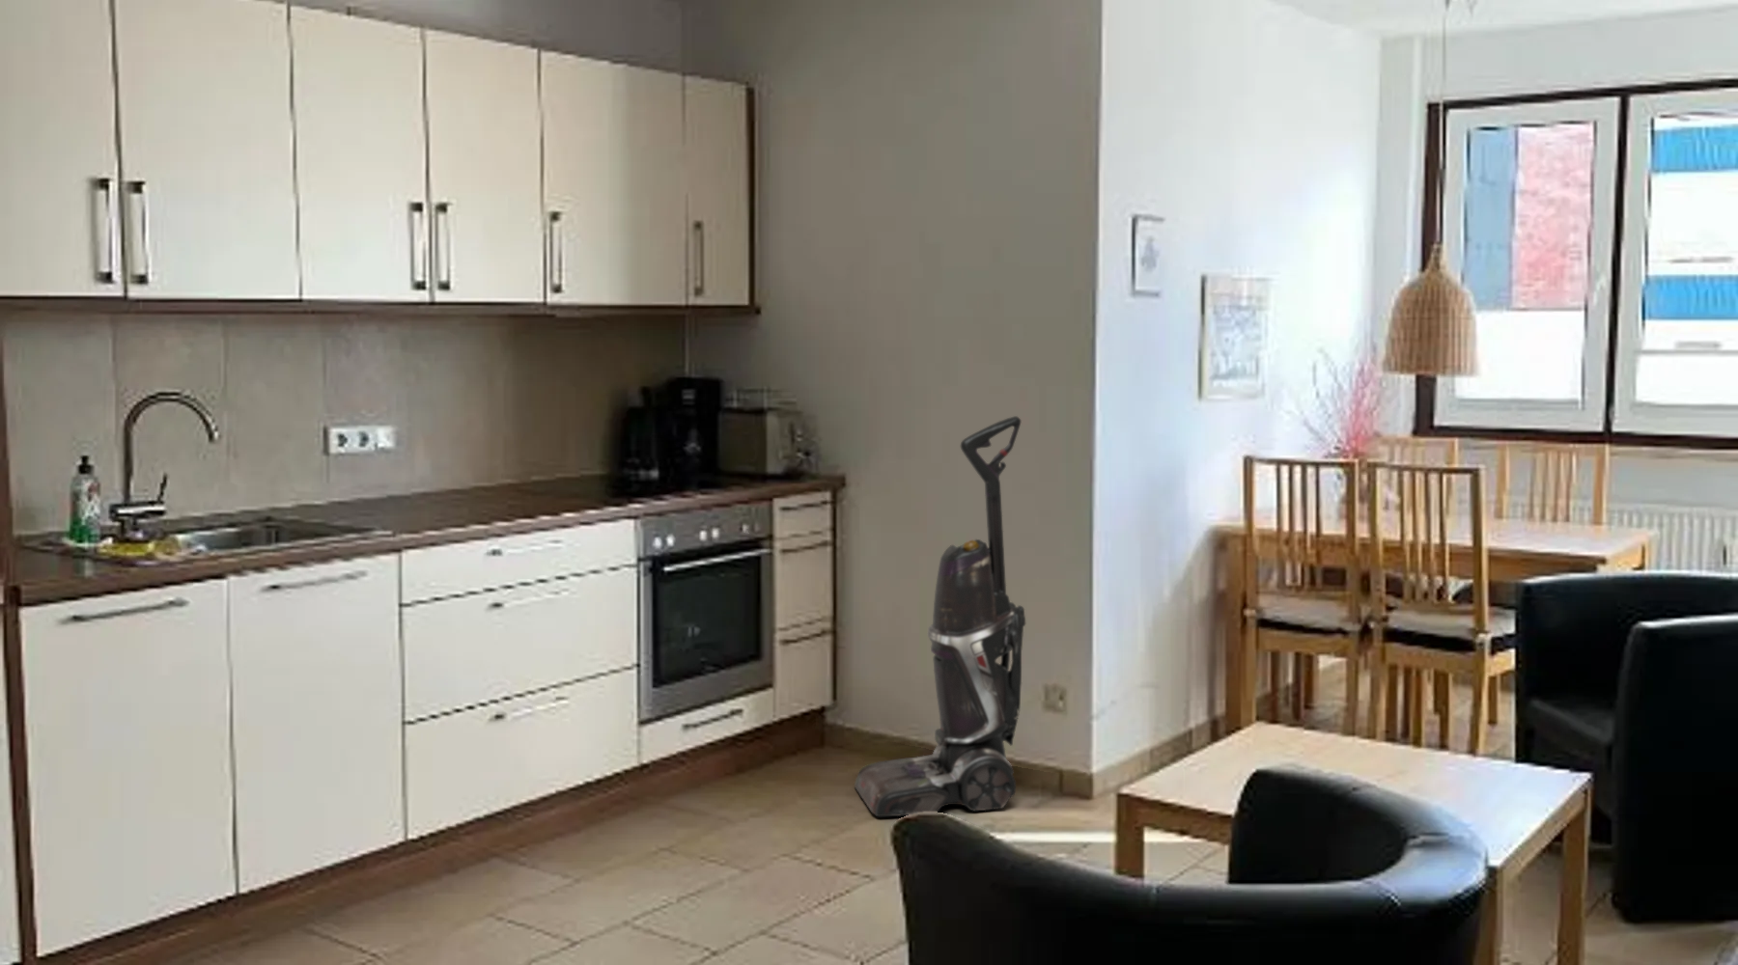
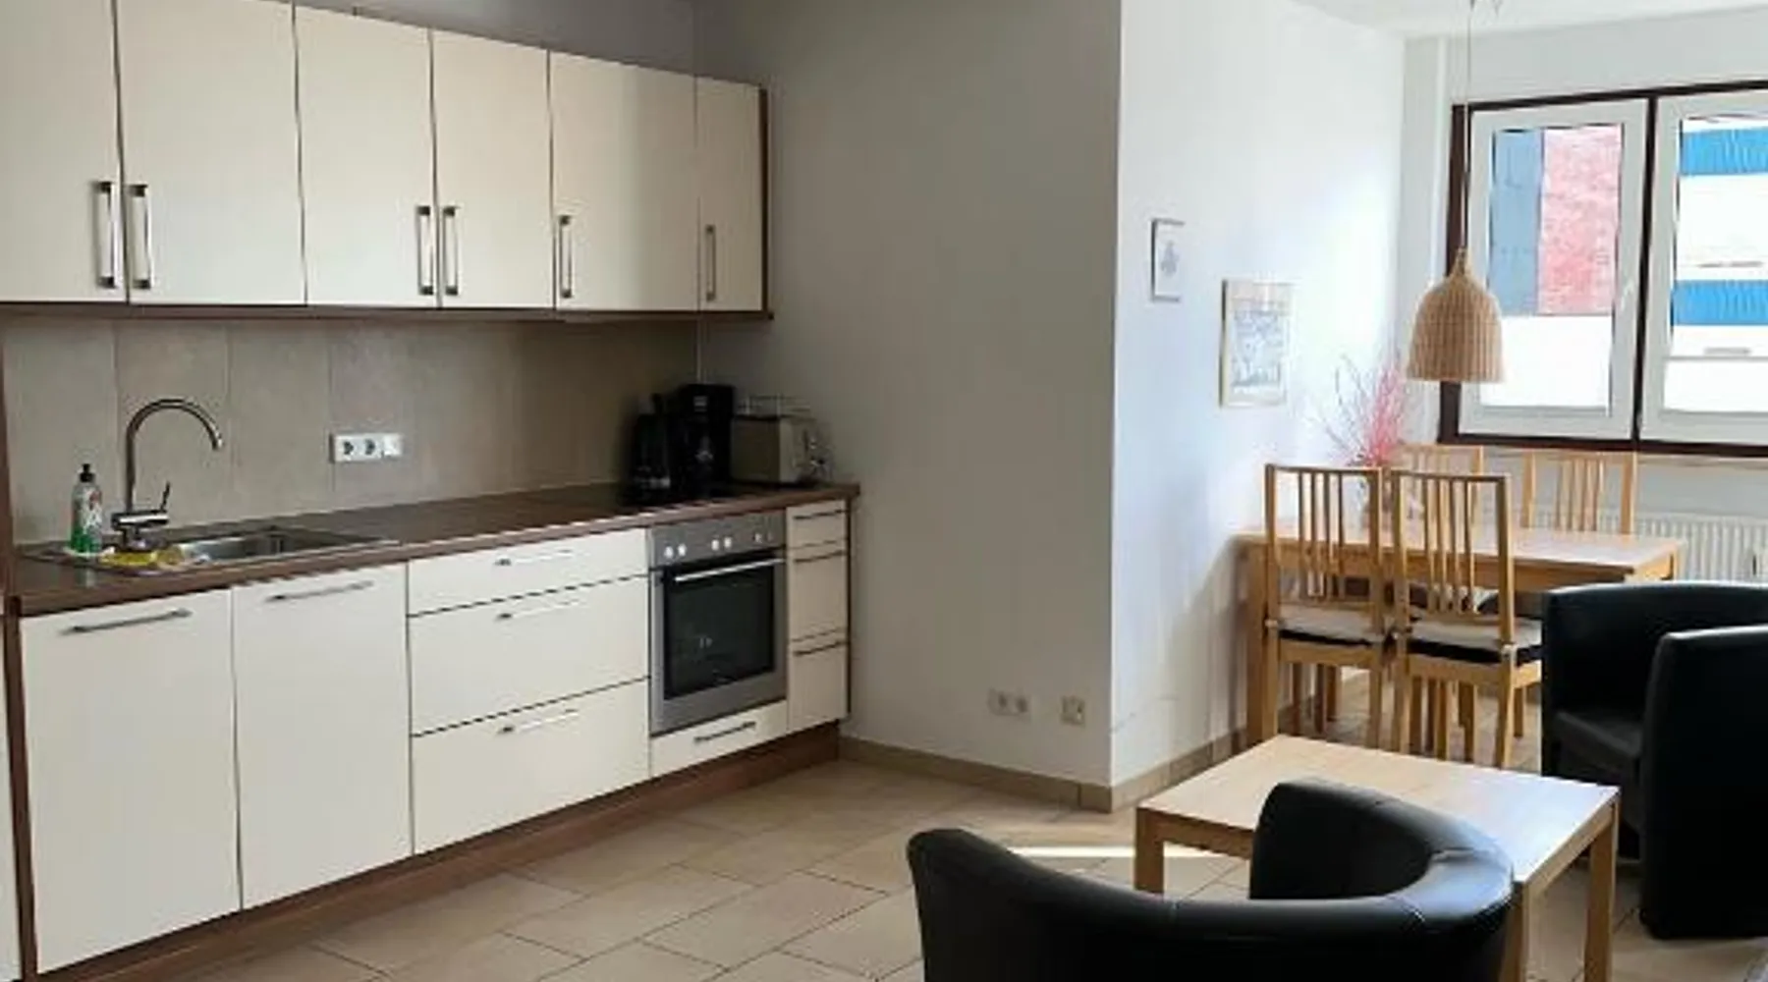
- vacuum cleaner (936, 608)
